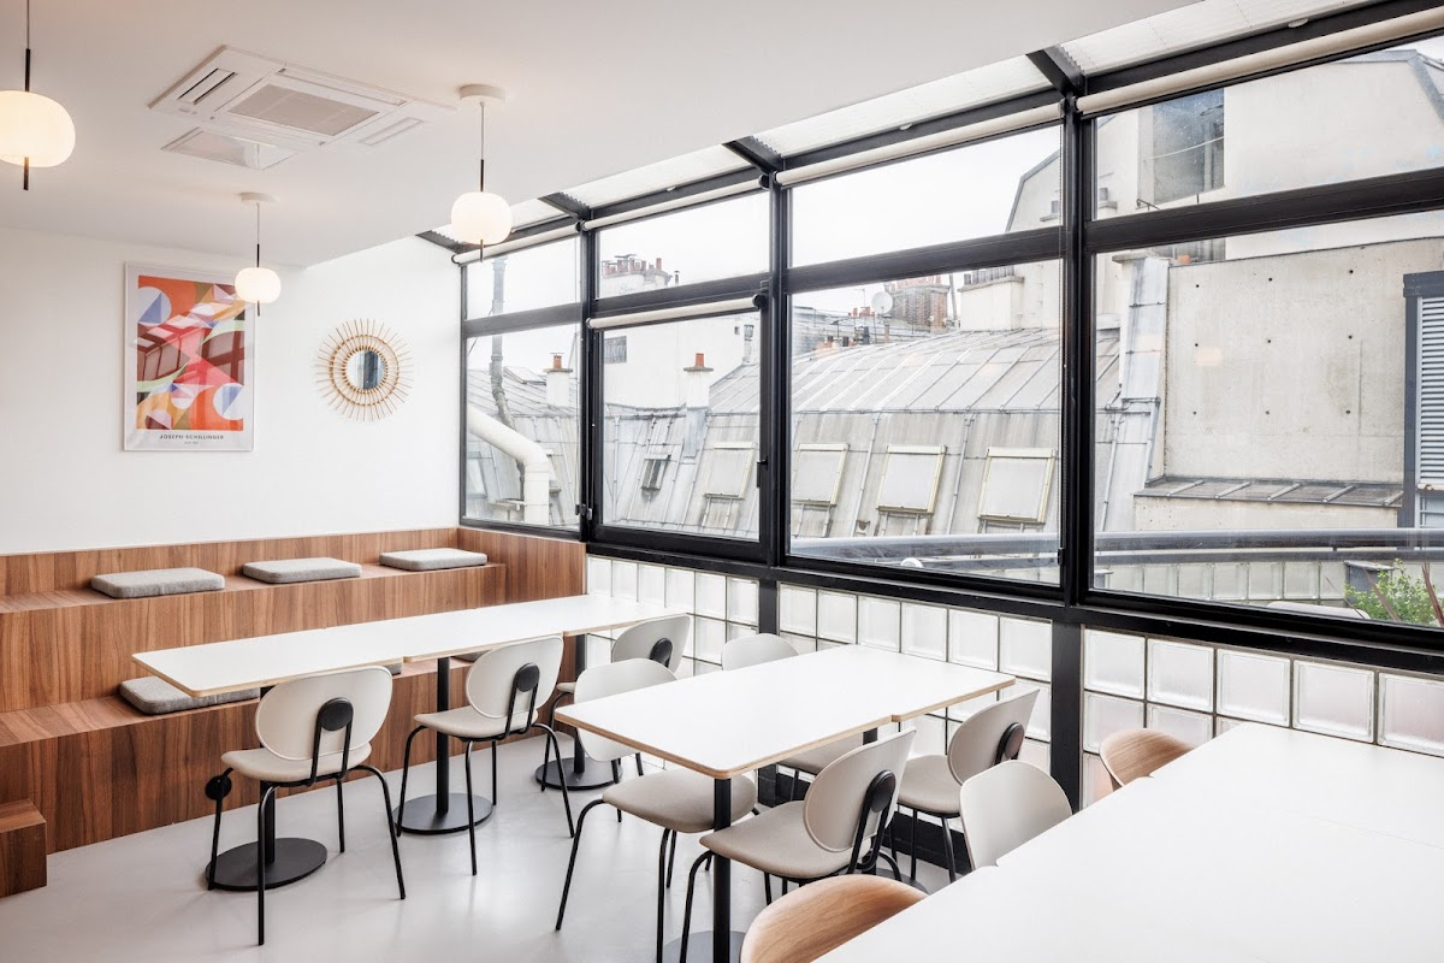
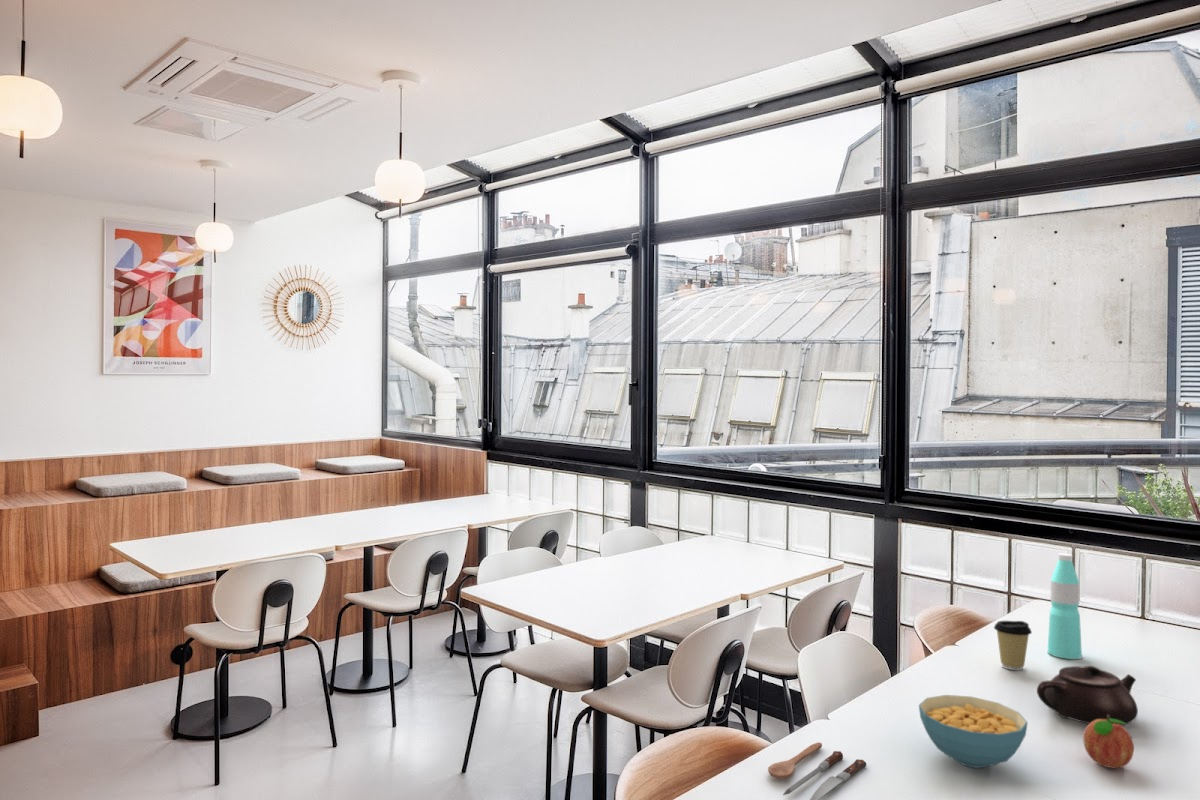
+ cereal bowl (971, 737)
+ fruit (1108, 739)
+ water bottle (1064, 604)
+ teapot (1086, 690)
+ spoon (810, 772)
+ coffee cup (1012, 644)
